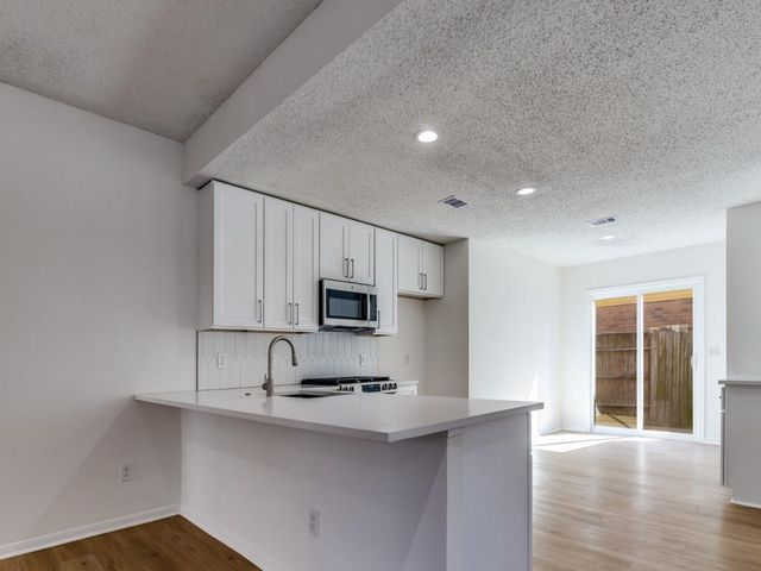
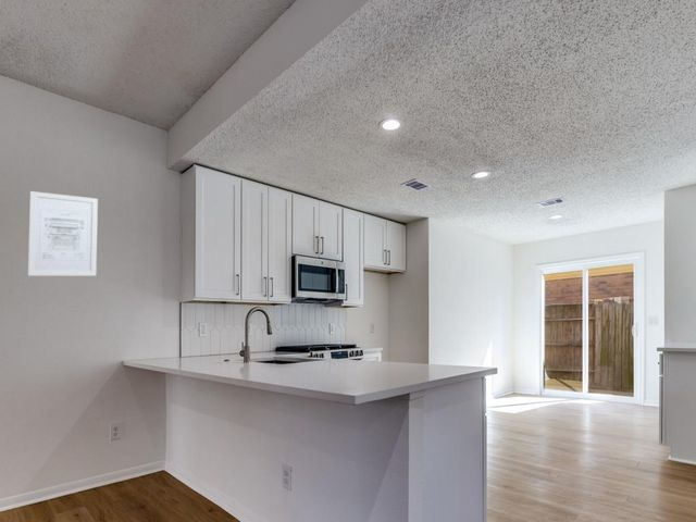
+ wall art (64, 235)
